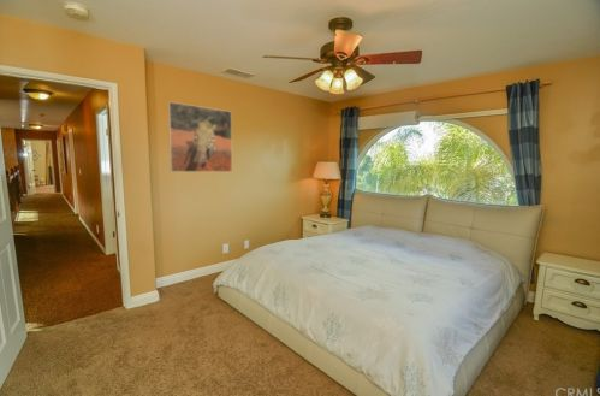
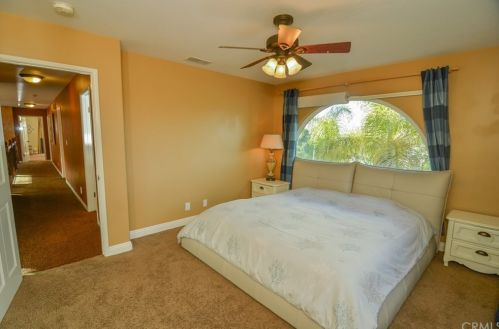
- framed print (202, 140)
